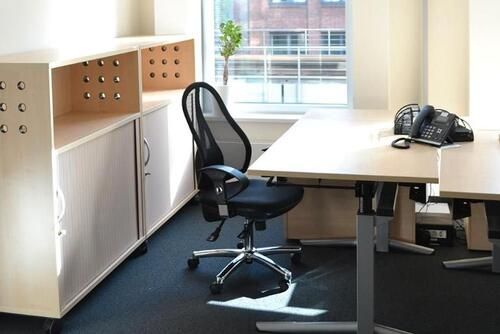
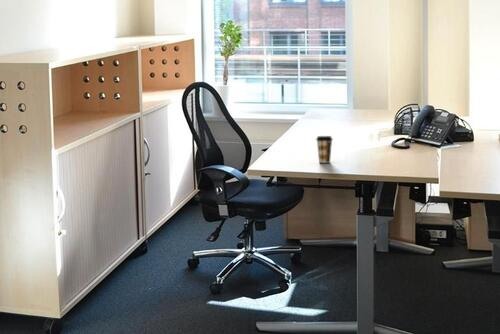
+ coffee cup (324, 149)
